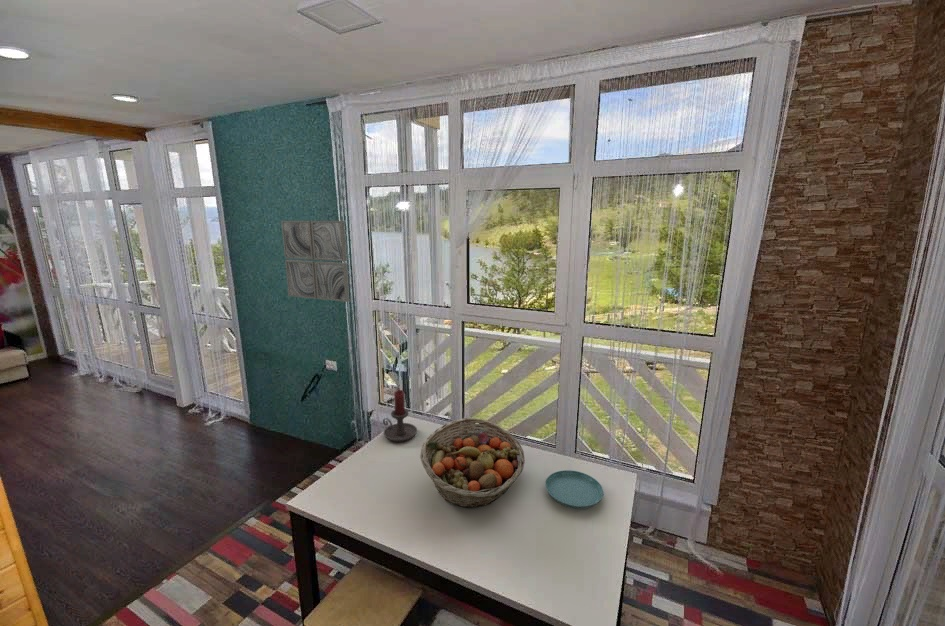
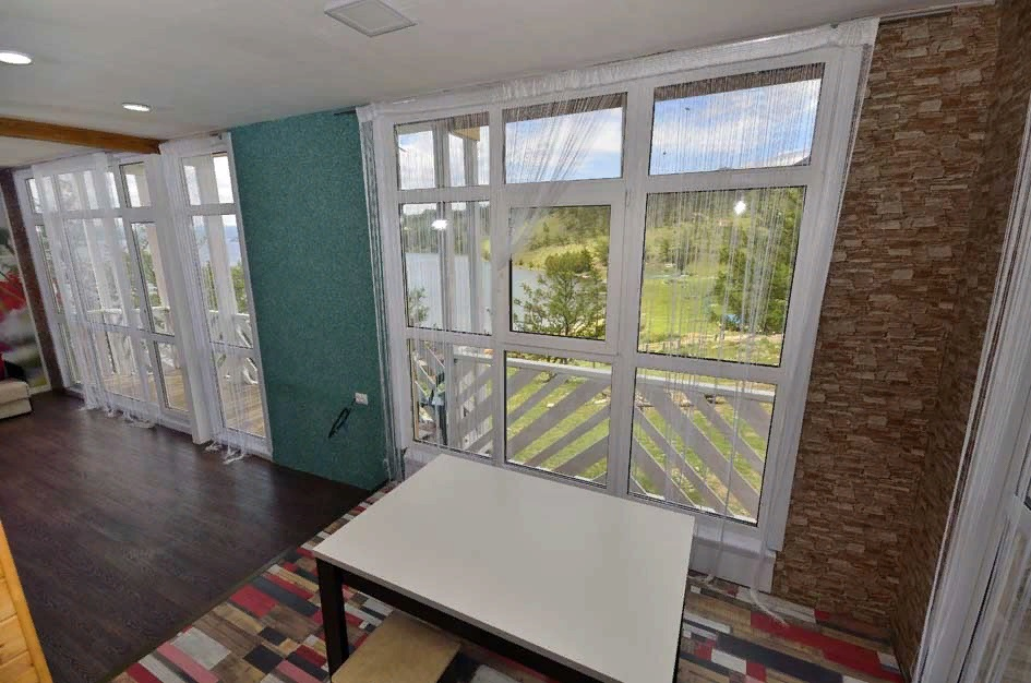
- wall art (314, 261)
- candle holder (396, 411)
- saucer (573, 490)
- fruit basket (473, 460)
